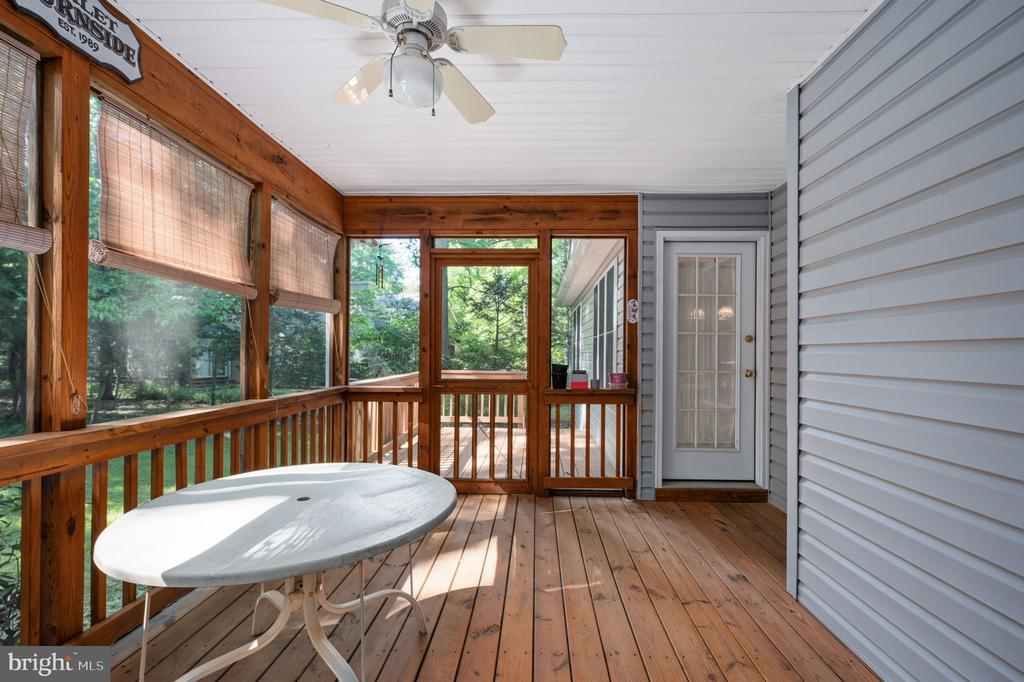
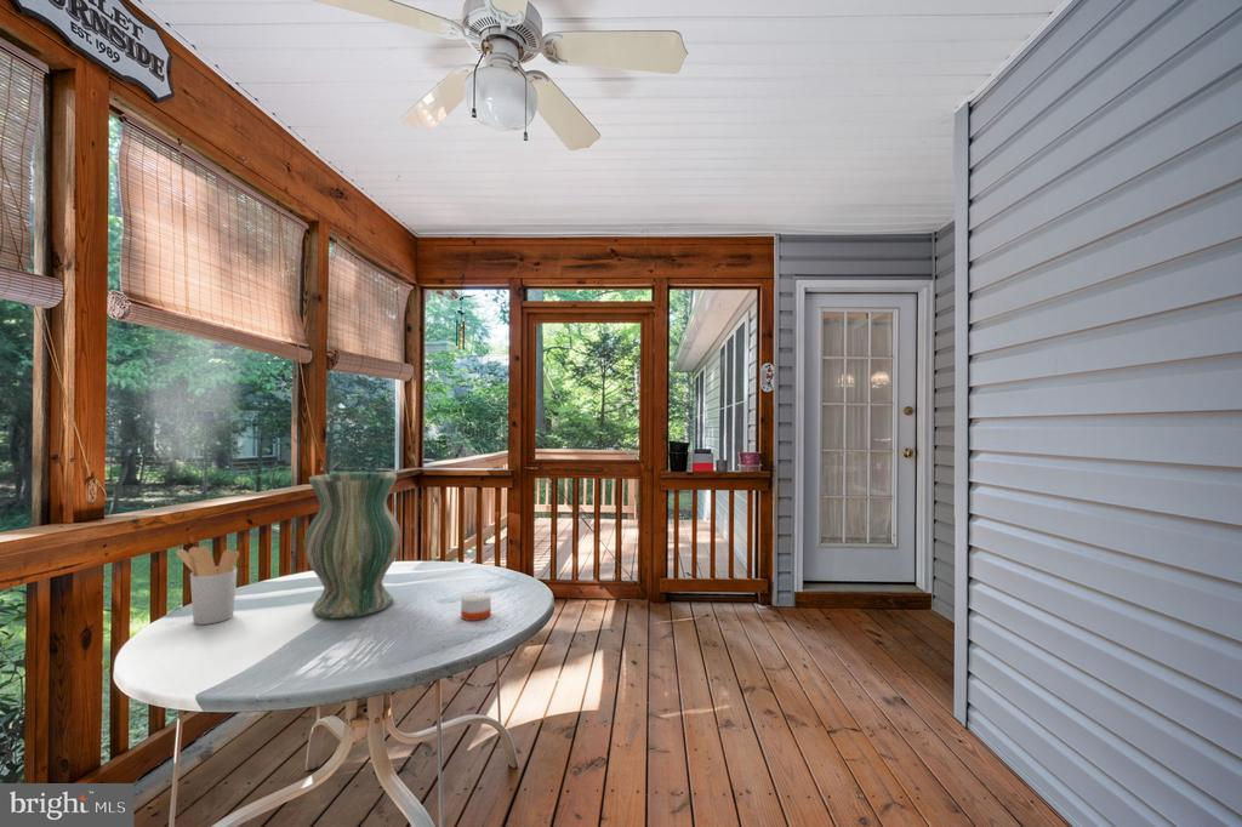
+ candle (475, 595)
+ utensil holder (206, 581)
+ vase (353, 541)
